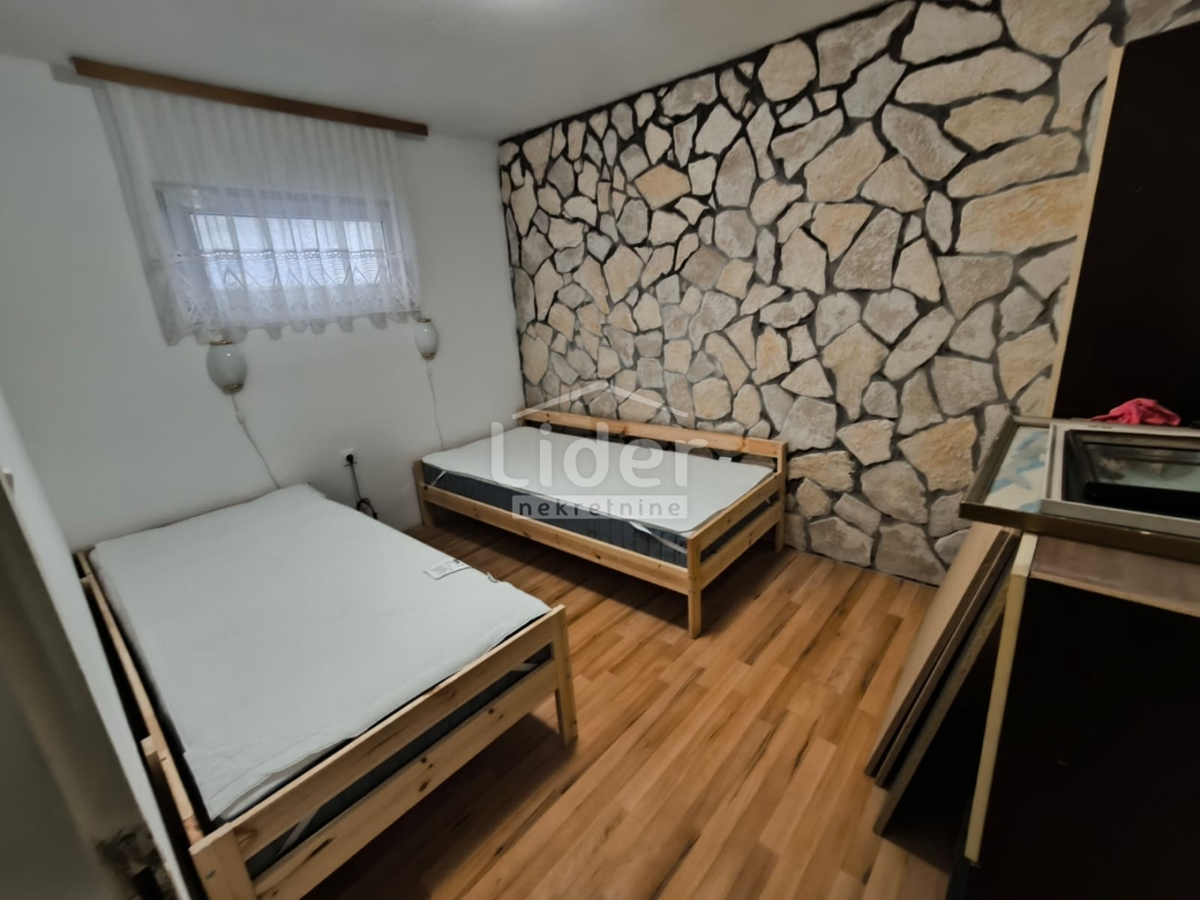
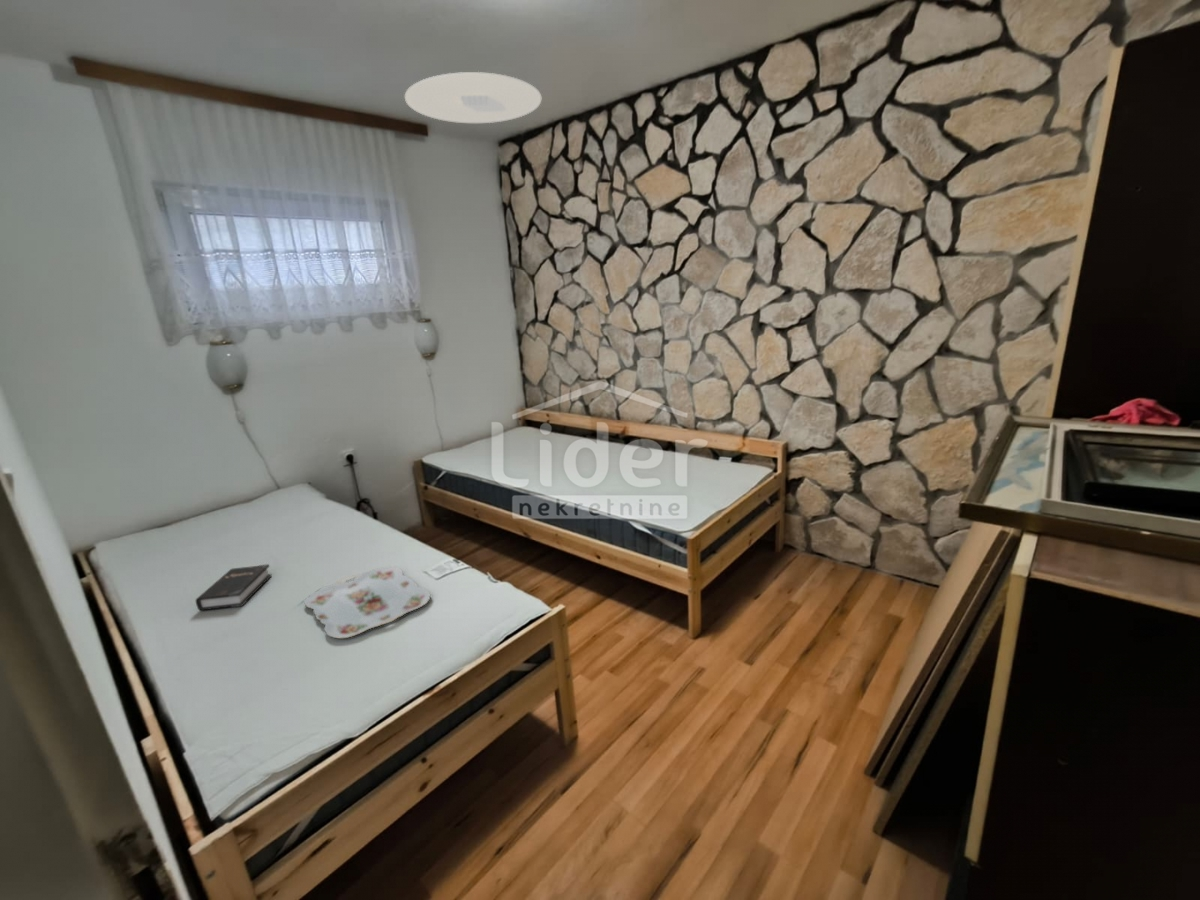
+ serving tray (367, 599)
+ ceiling light (474, 93)
+ hardback book (235, 586)
